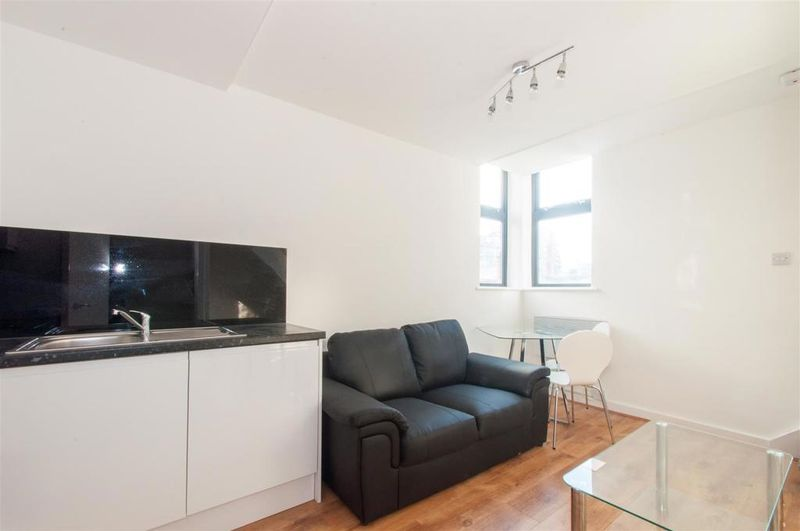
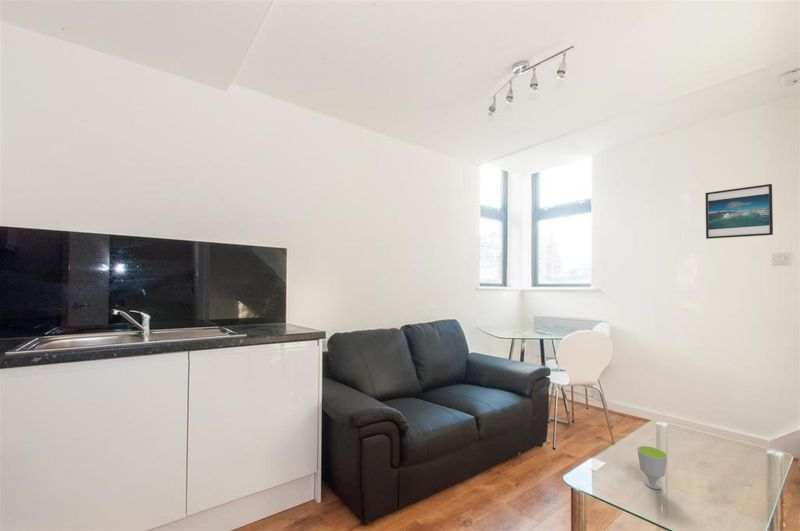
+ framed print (737, 212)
+ cup (652, 468)
